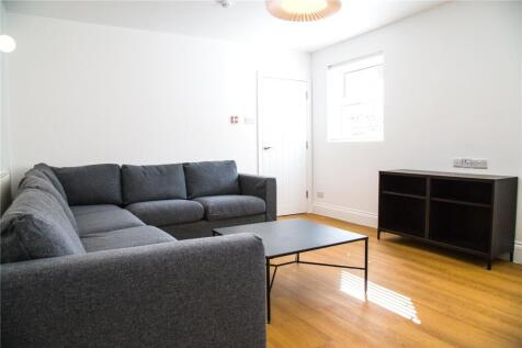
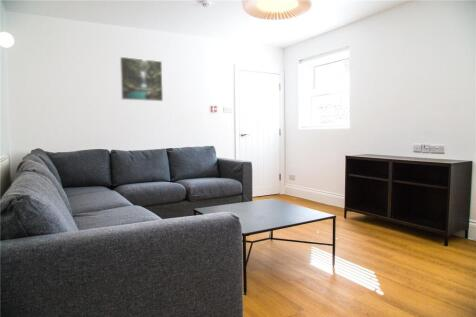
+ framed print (142, 79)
